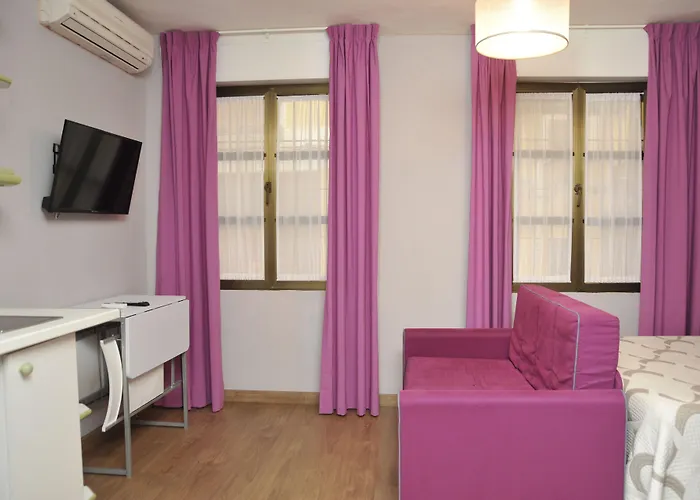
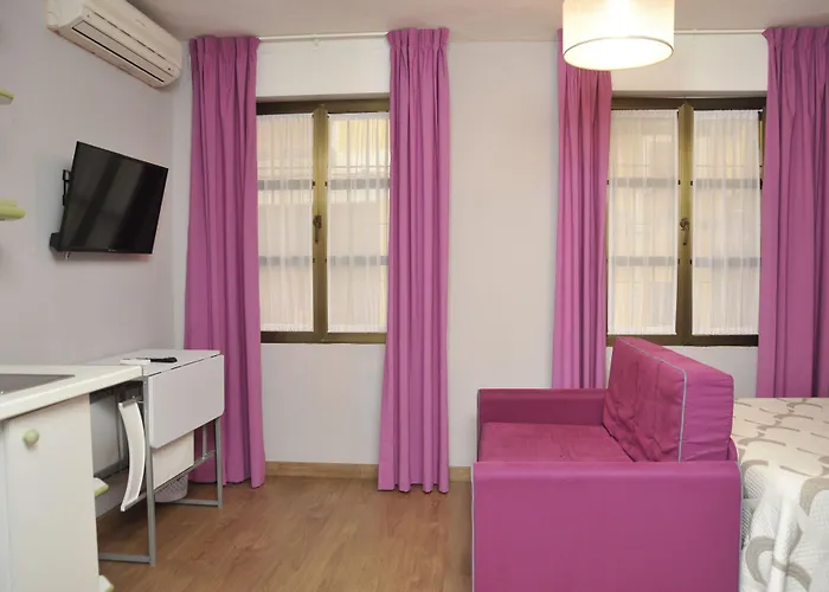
+ wastebasket (175, 481)
